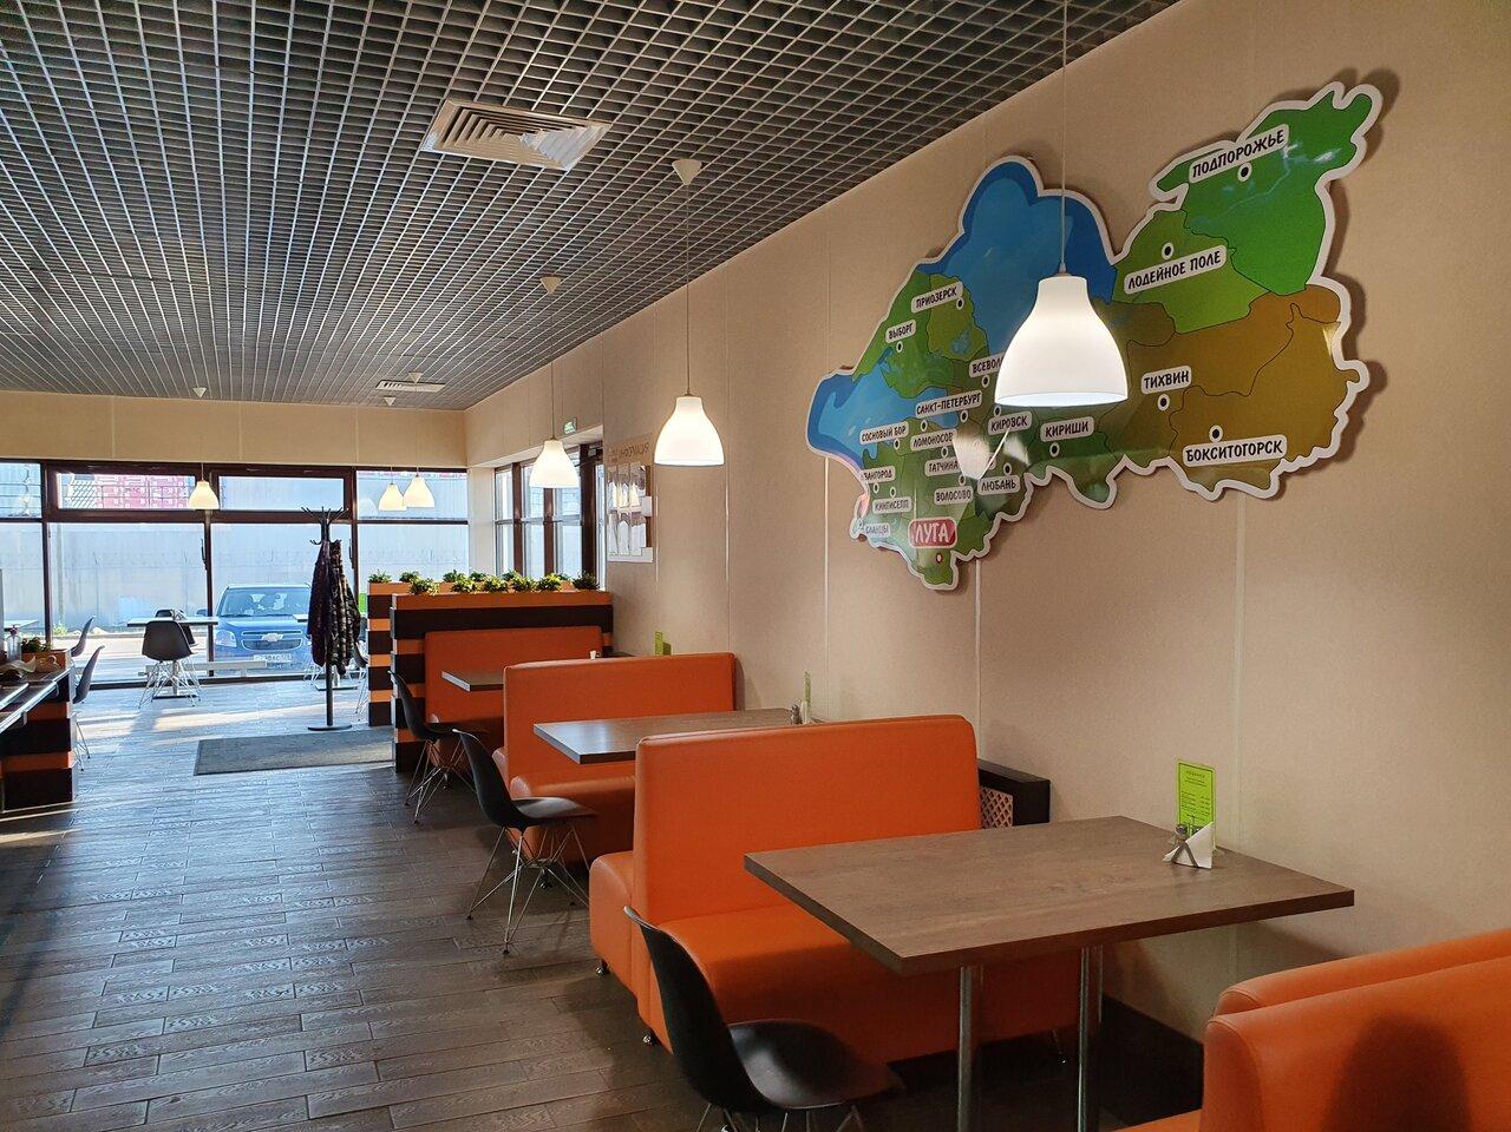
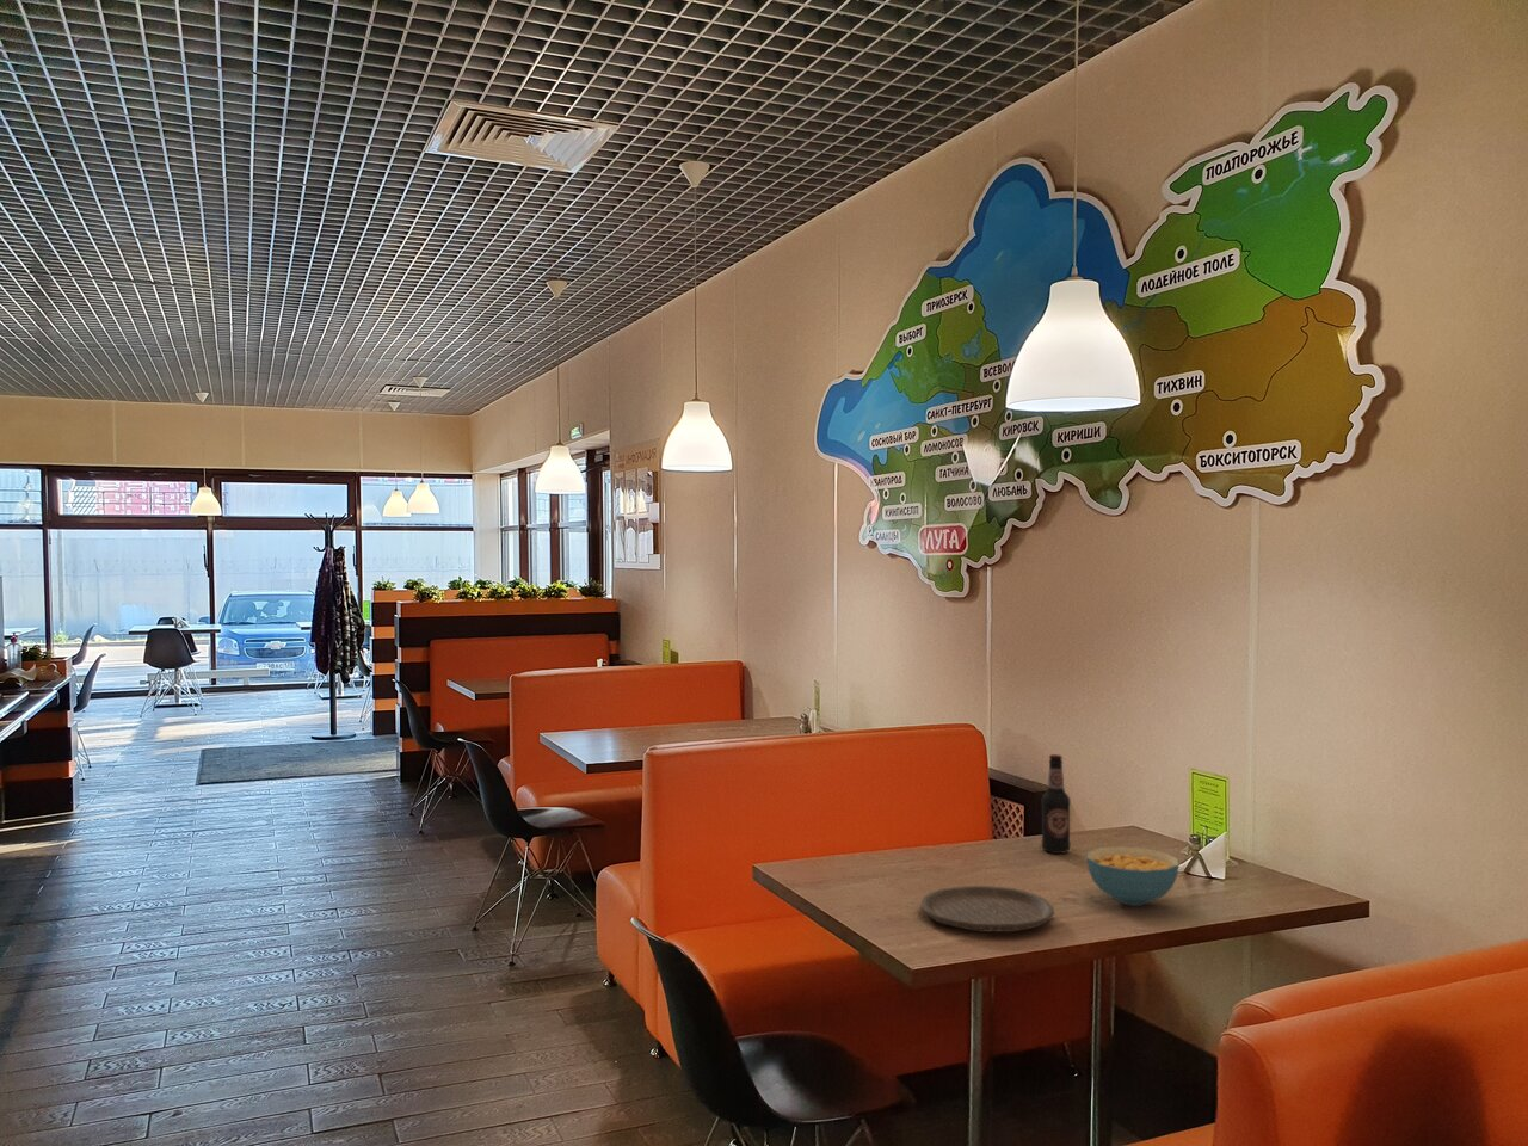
+ plate (987, 909)
+ cereal bowl (1132, 880)
+ bottle (1055, 802)
